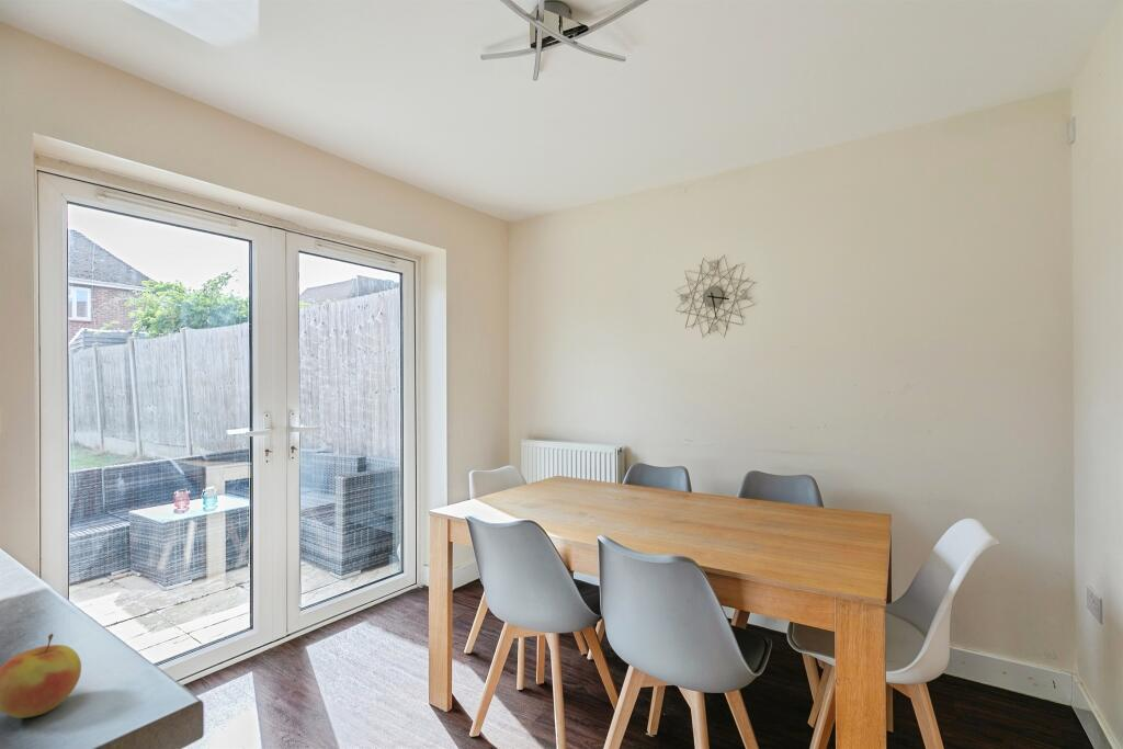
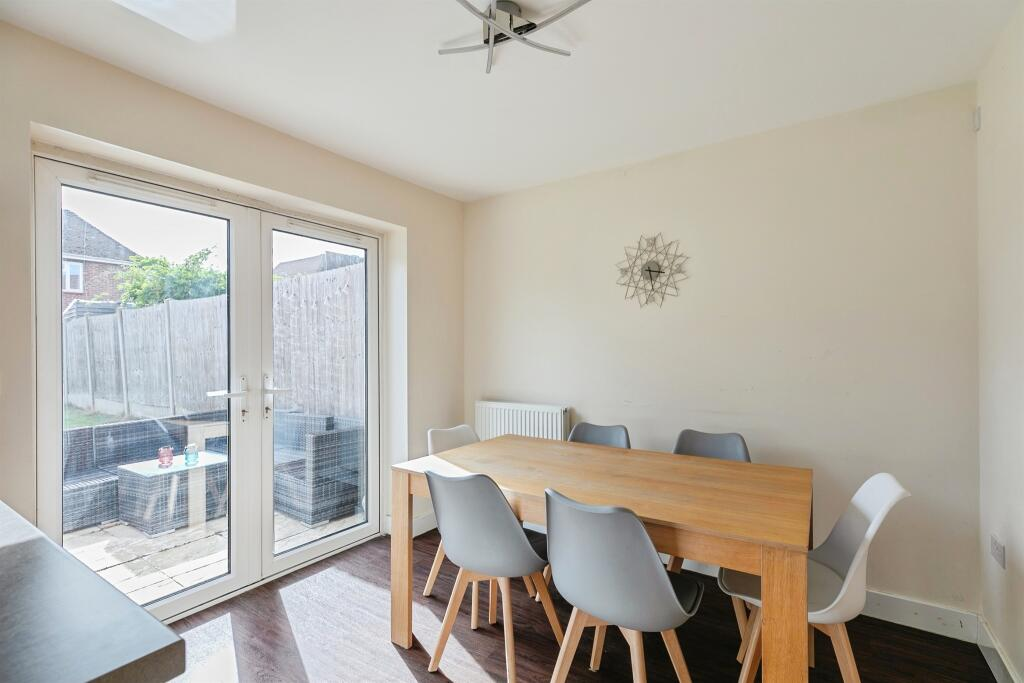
- apple (38, 672)
